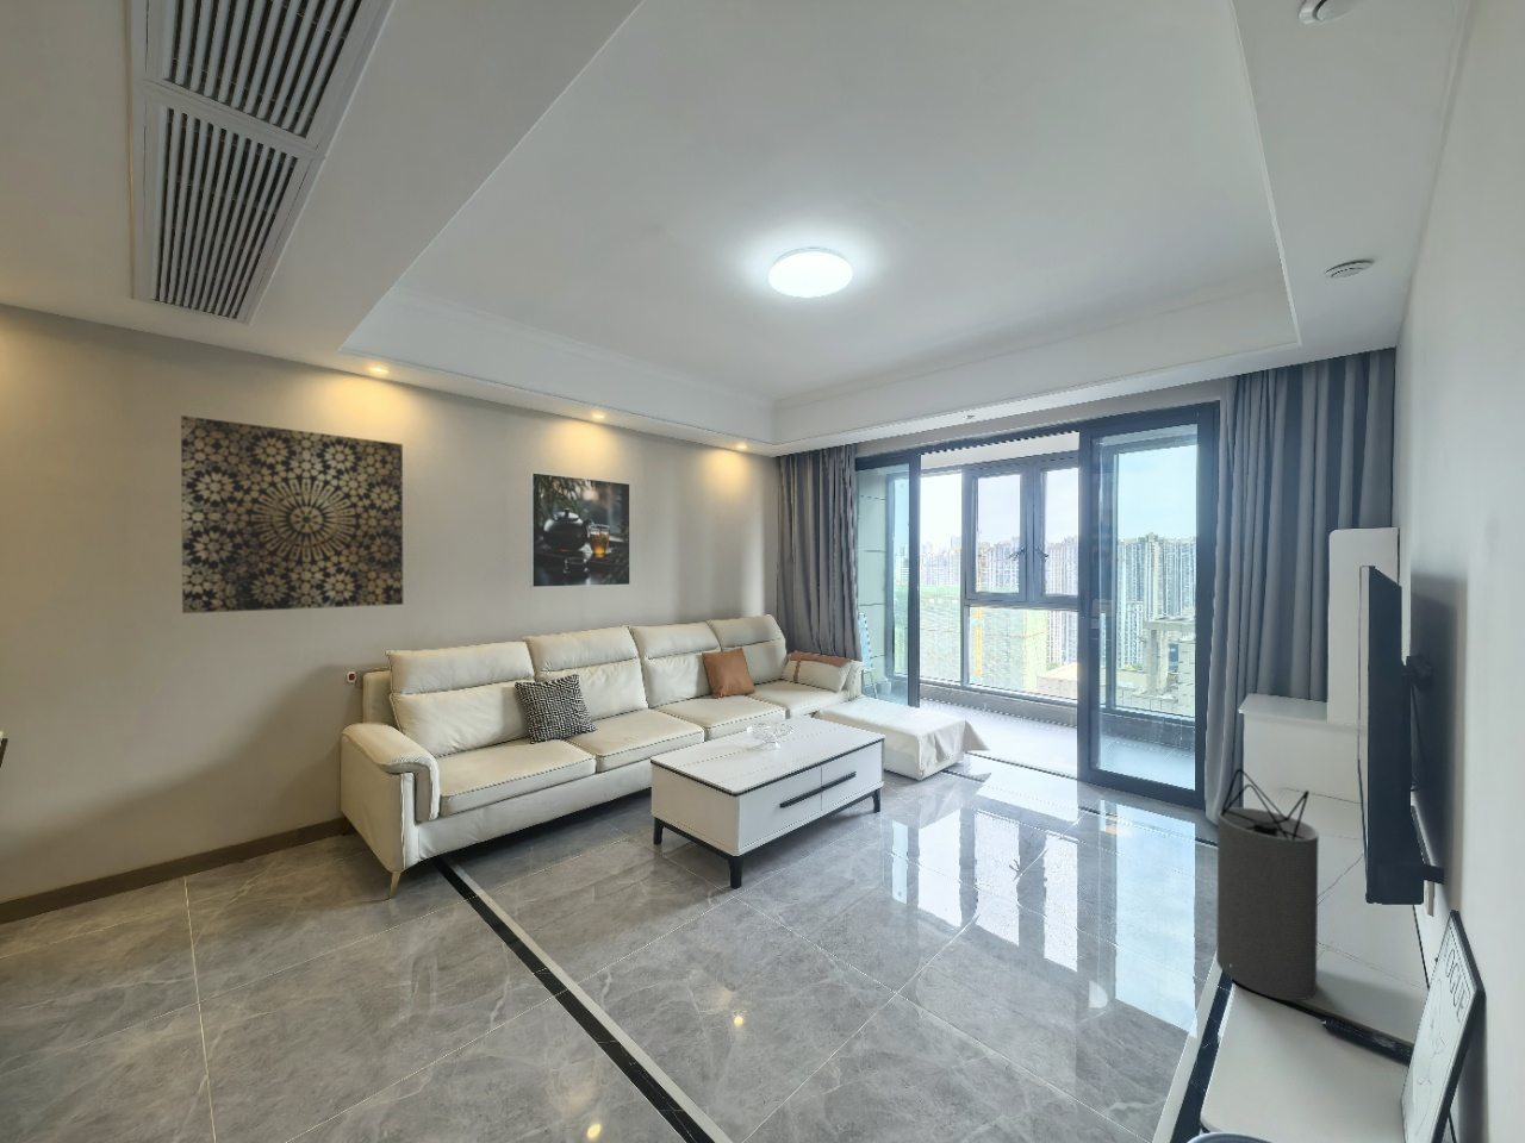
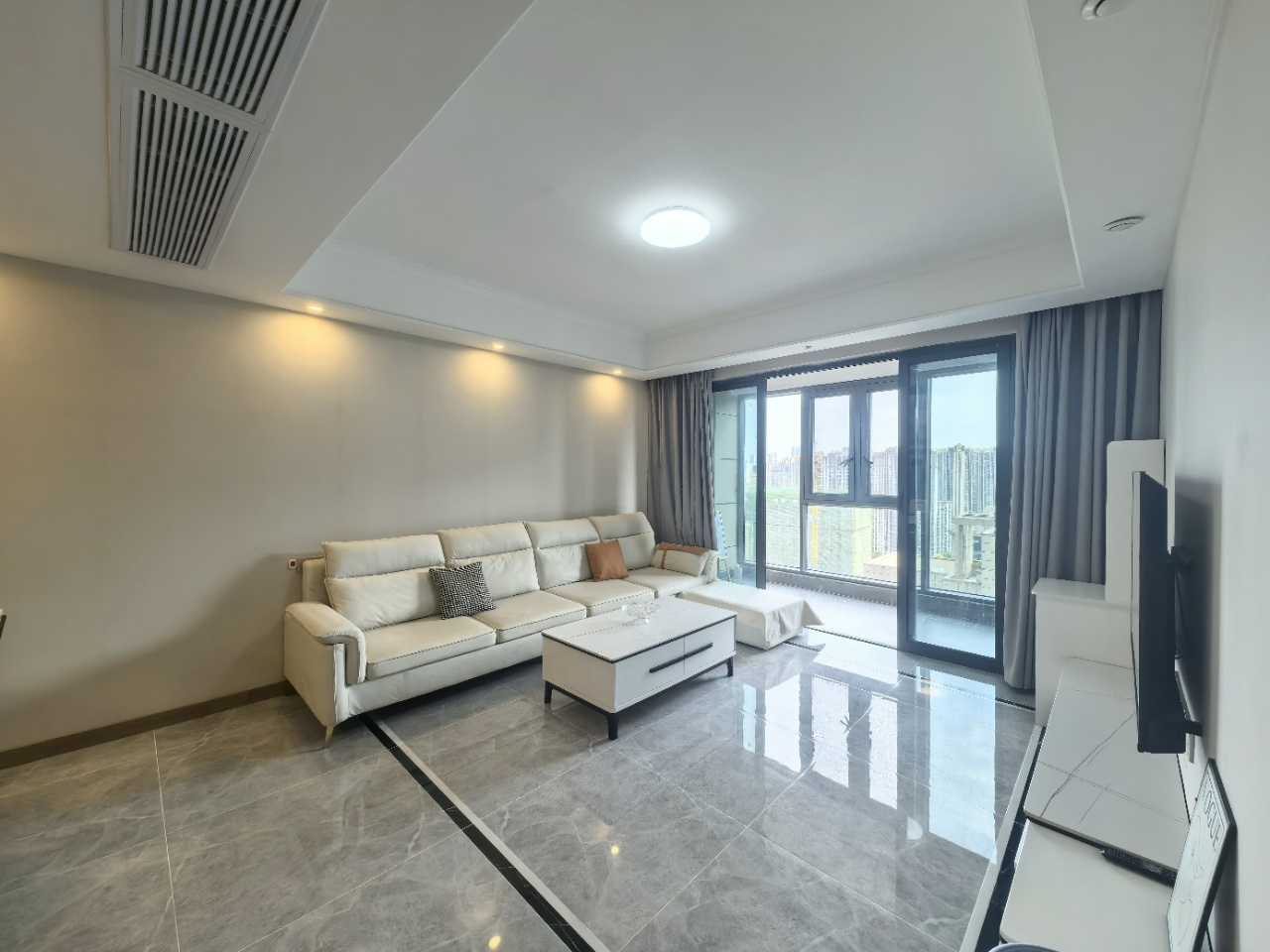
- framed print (582, 532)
- wall art (303, 519)
- speaker (1266, 878)
